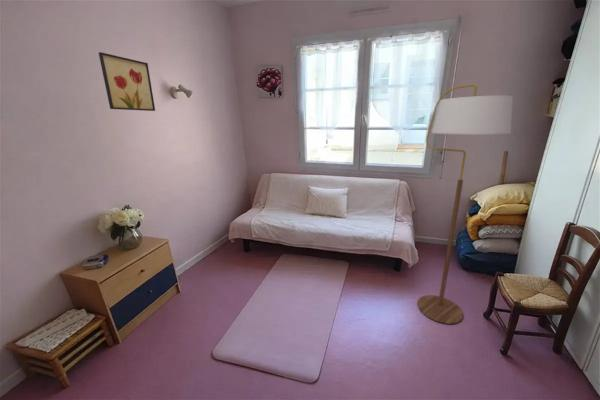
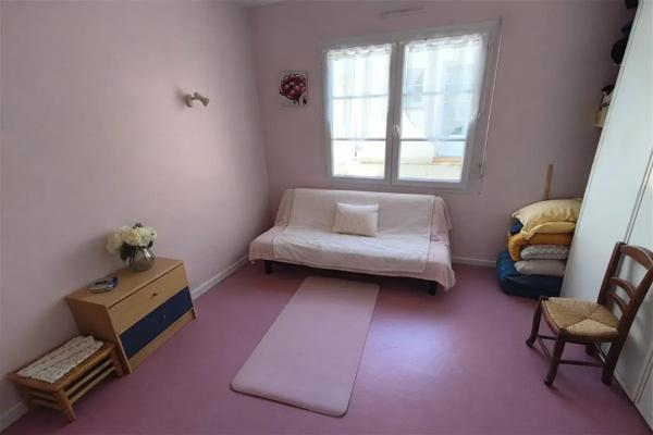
- wall art (129, 84)
- floor lamp (453, 209)
